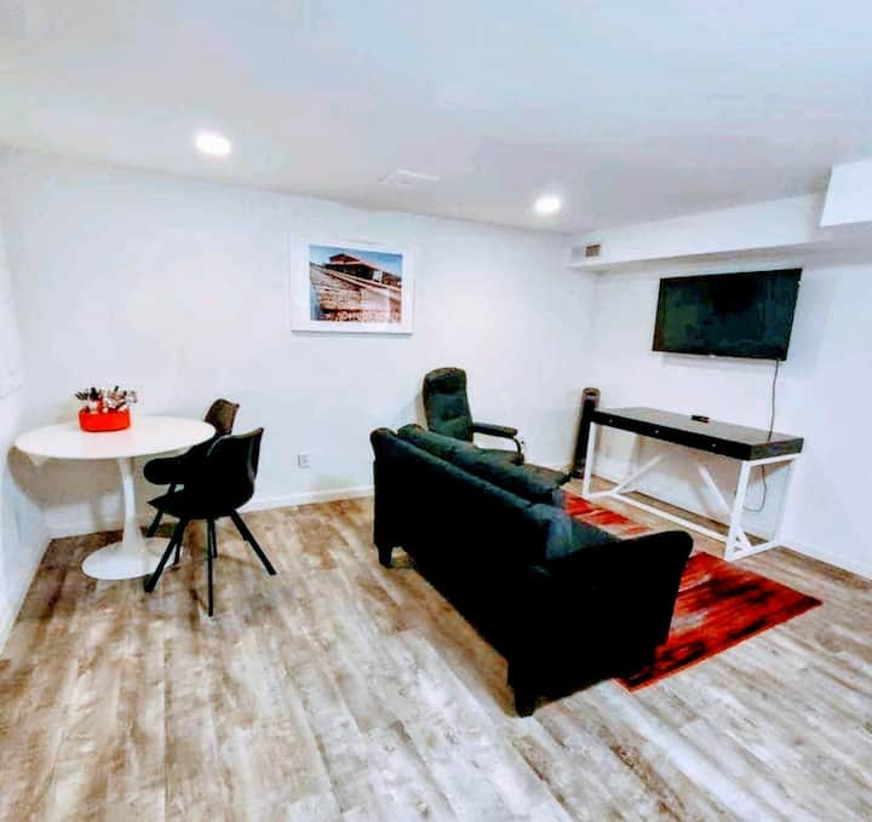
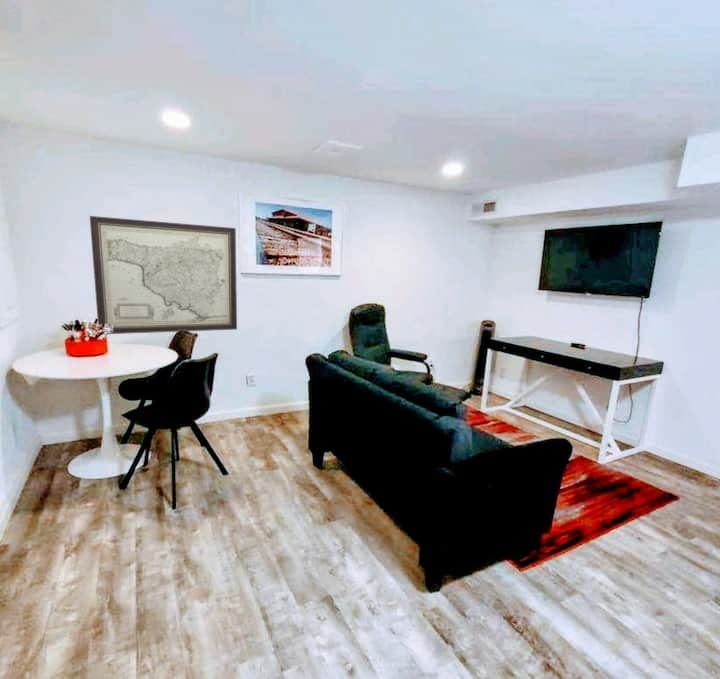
+ wall art (170, 278)
